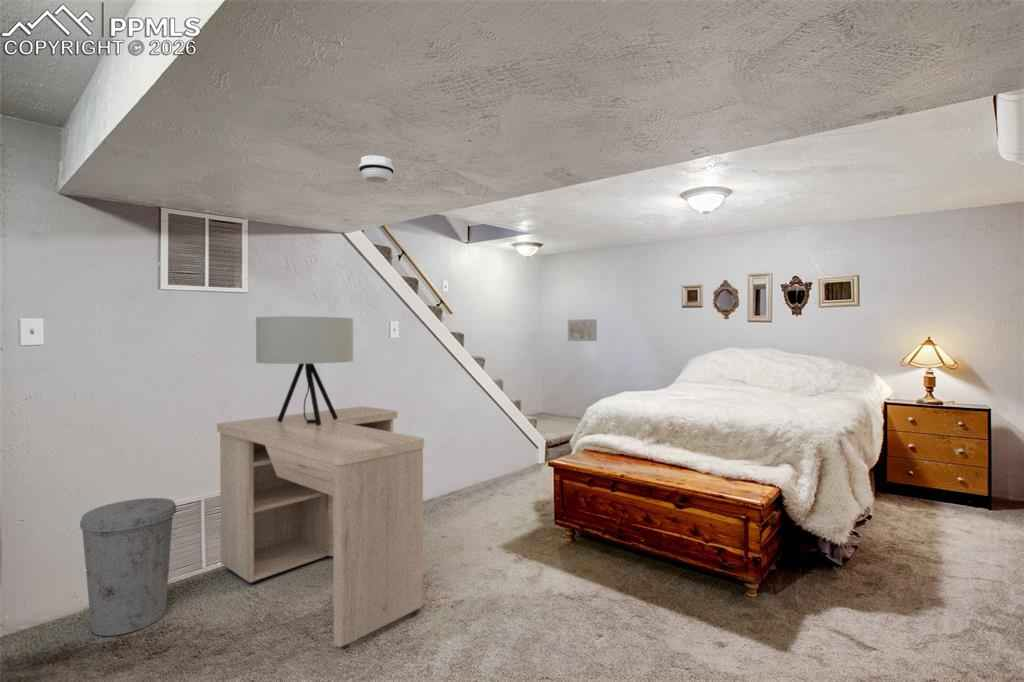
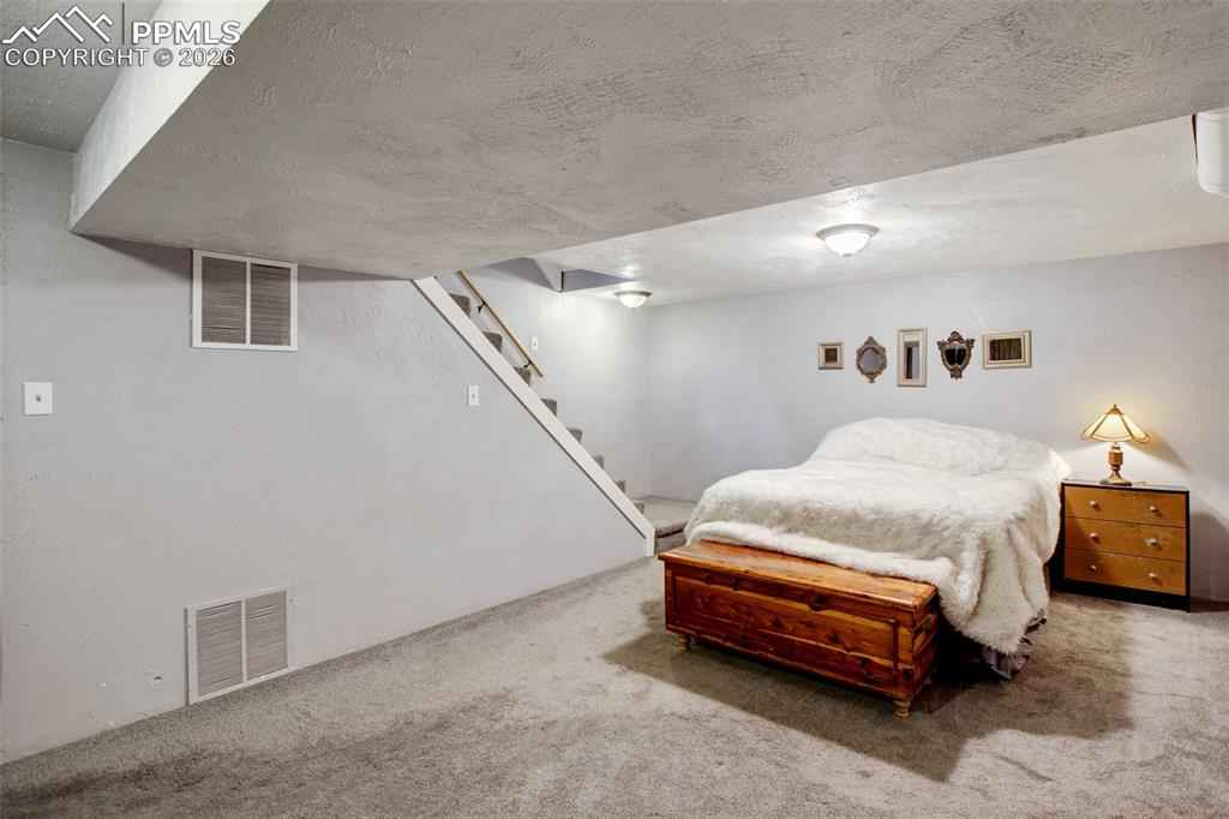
- smoke detector (376, 170)
- table lamp (305, 370)
- wall art (581, 330)
- desk (354, 497)
- trash can (130, 561)
